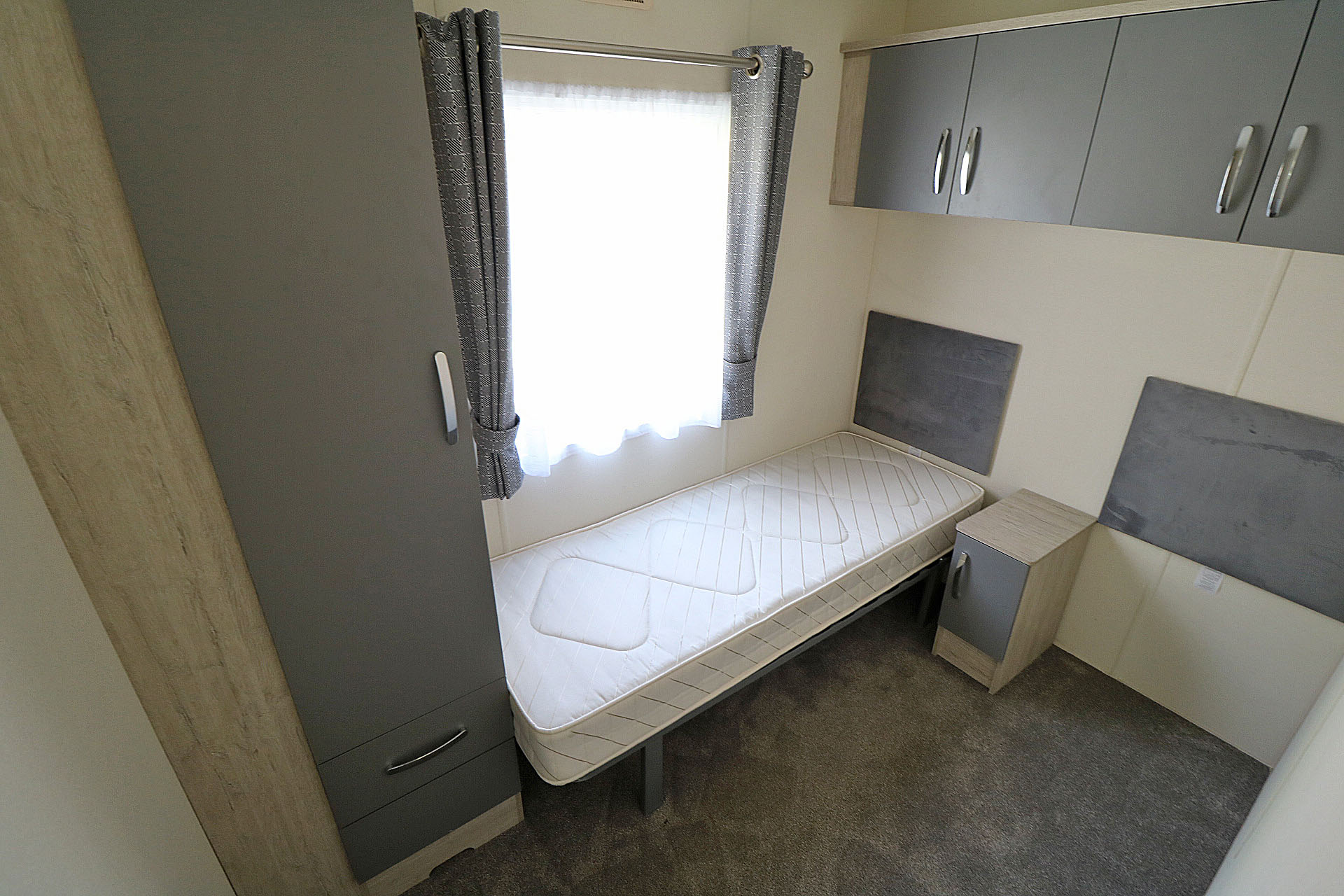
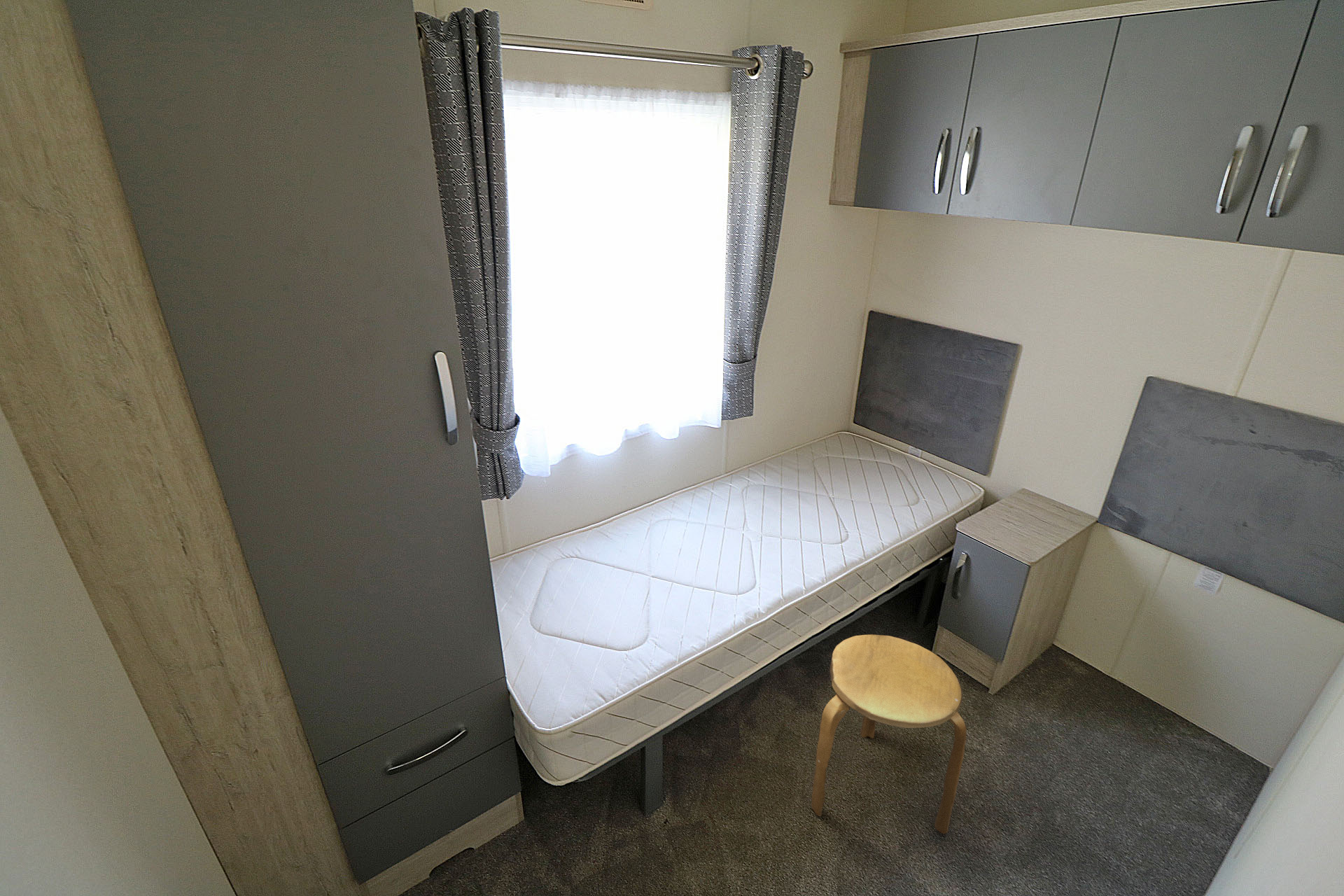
+ stool (874, 733)
